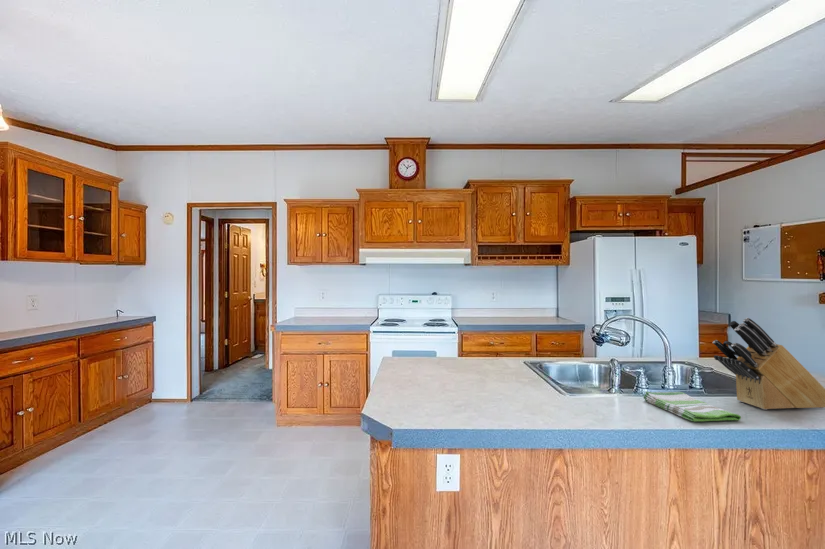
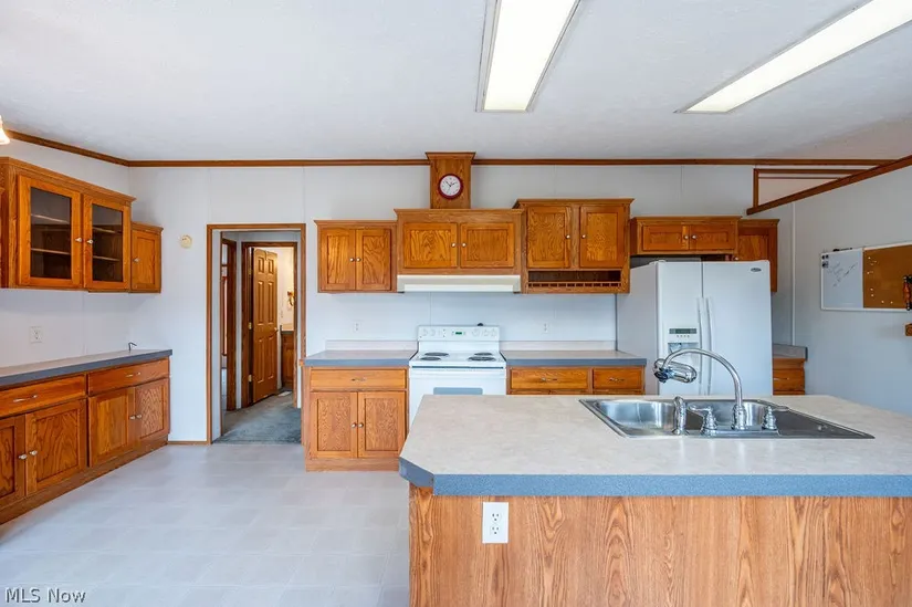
- knife block (771, 360)
- dish towel (688, 404)
